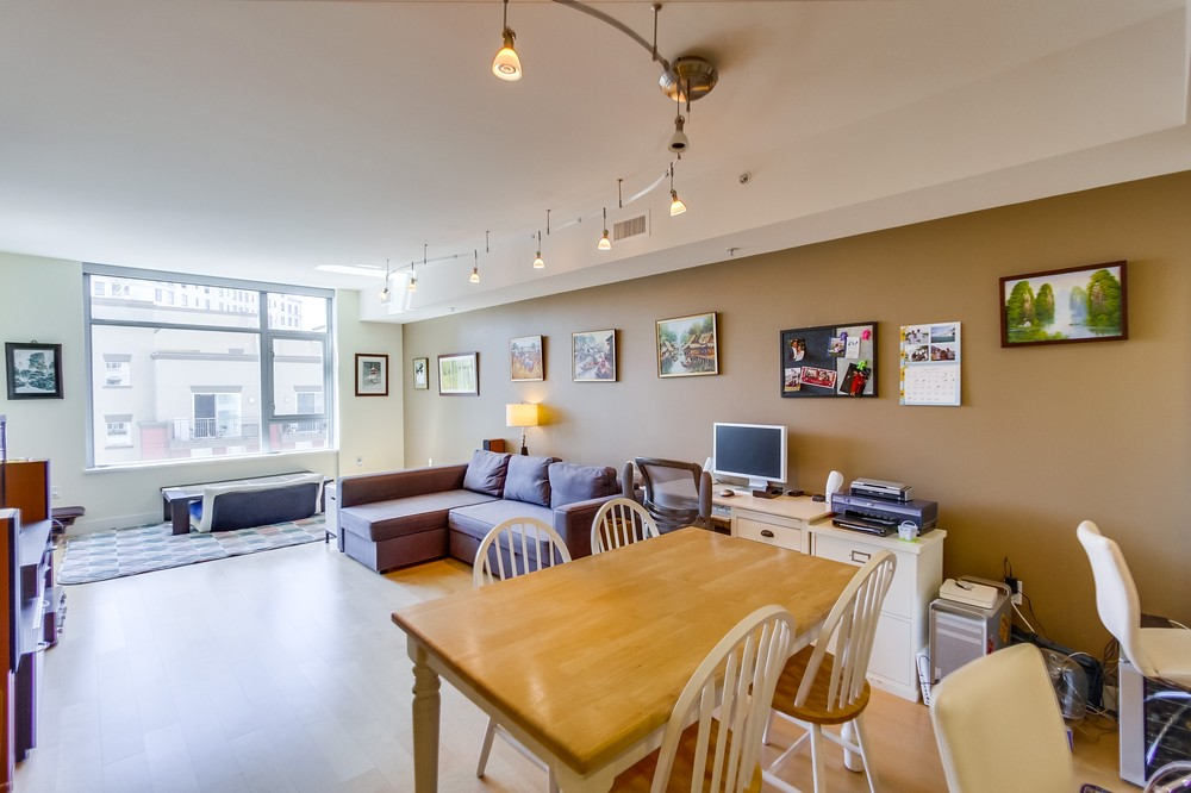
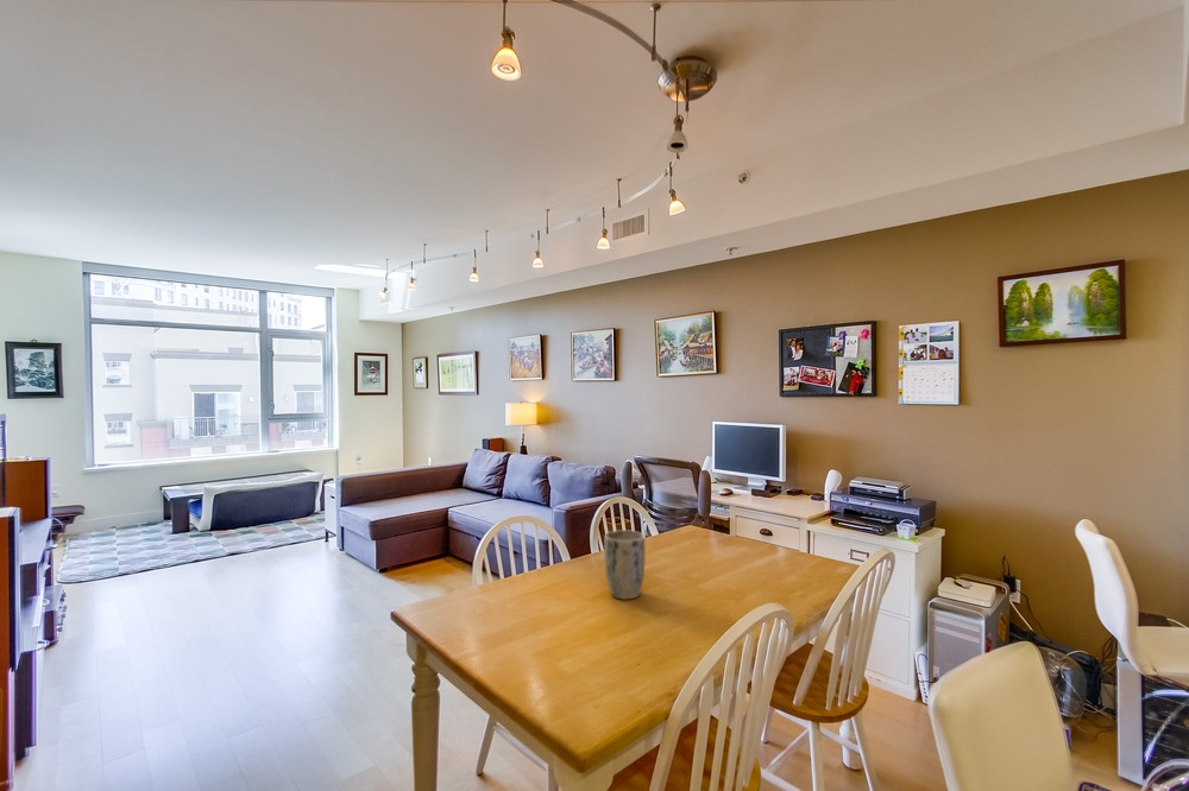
+ plant pot (624, 564)
